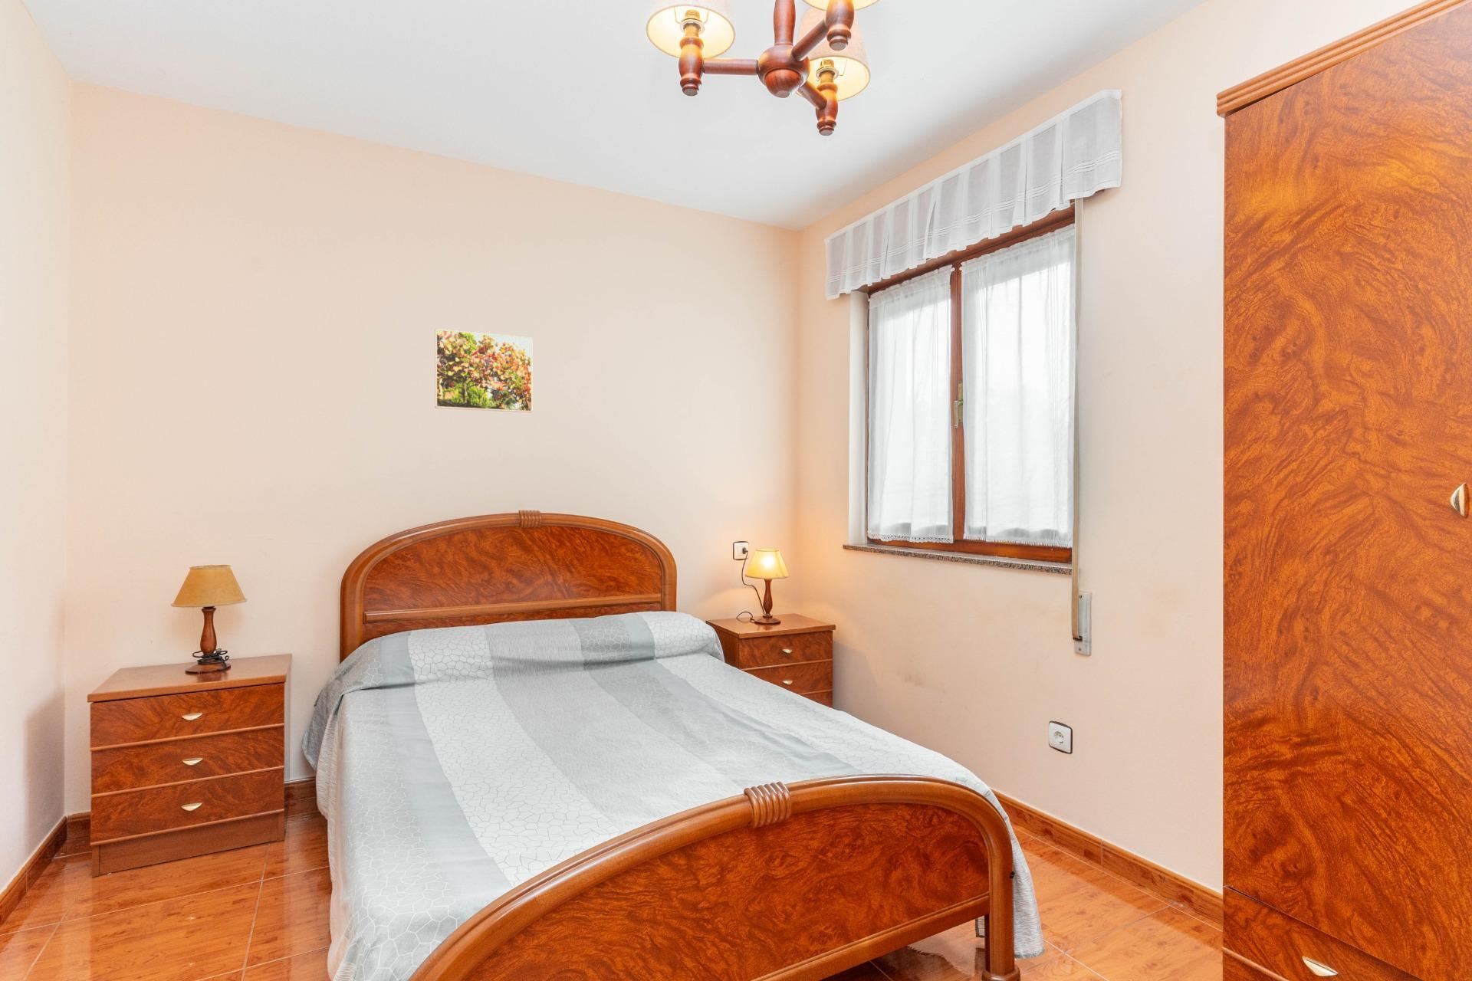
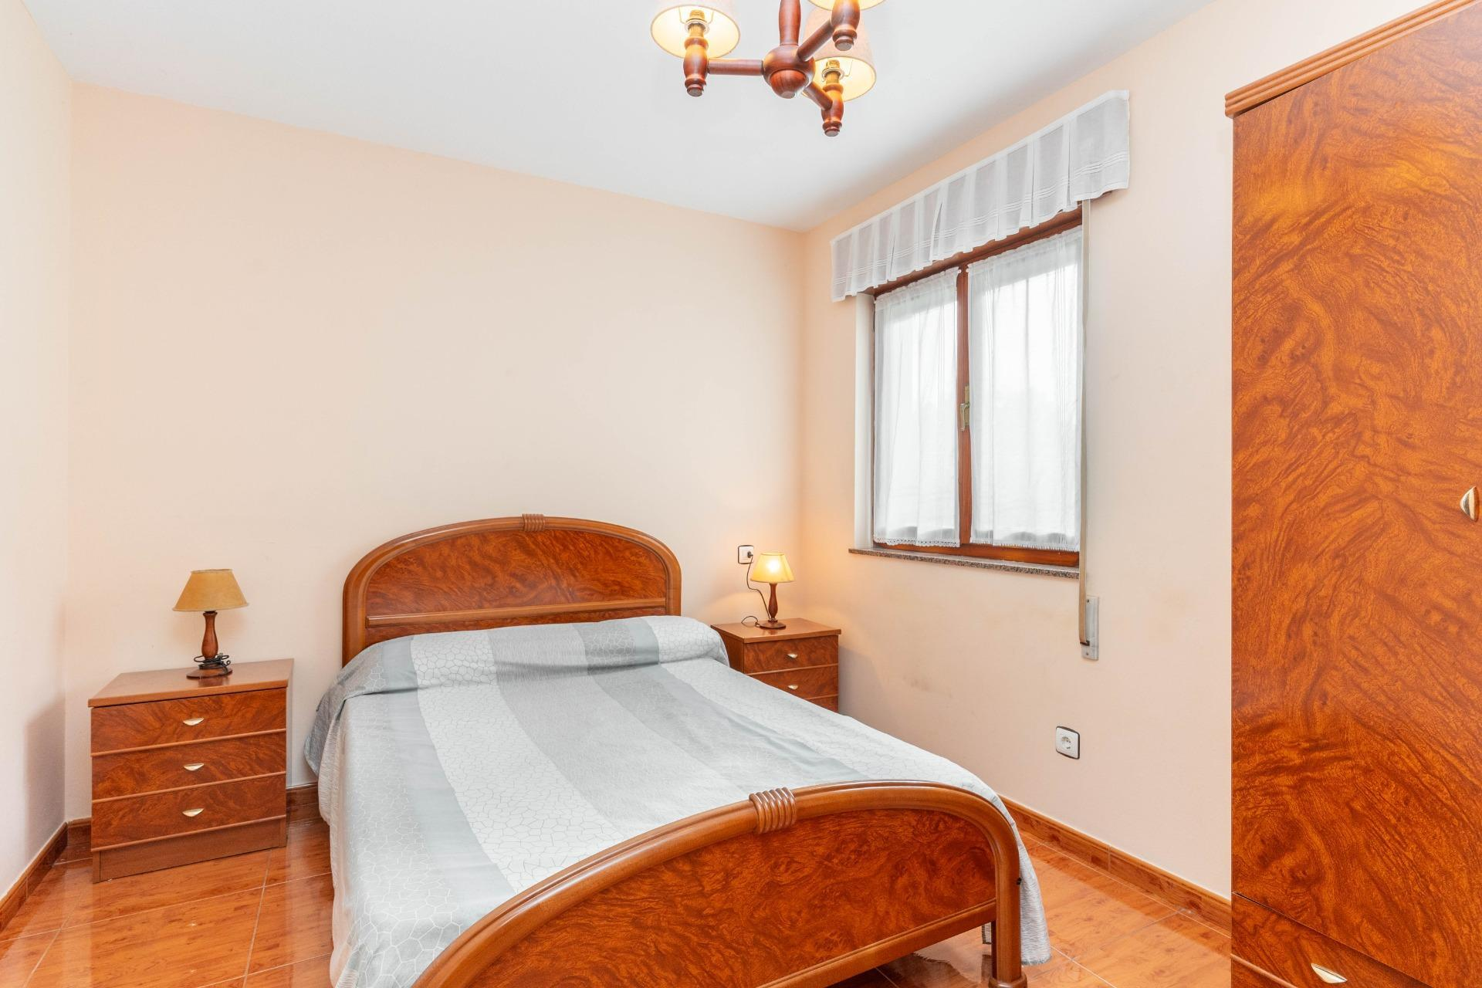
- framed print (484, 372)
